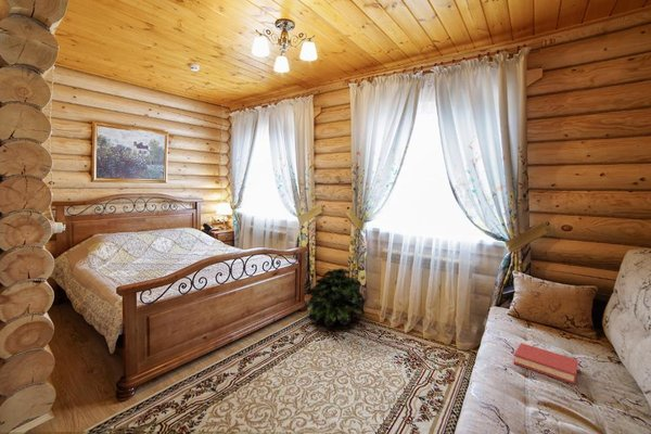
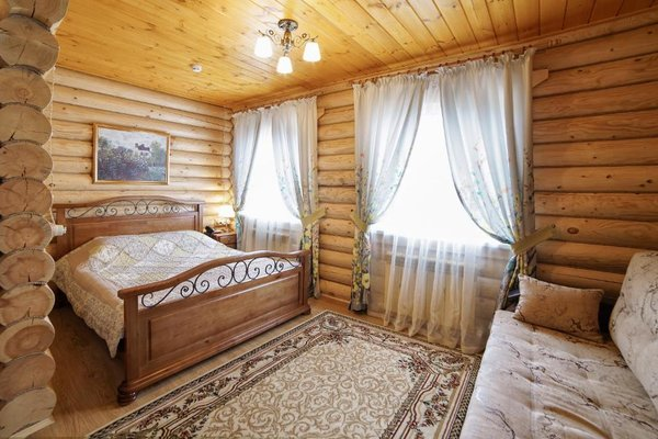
- hardback book (545, 361)
- potted plant (336, 292)
